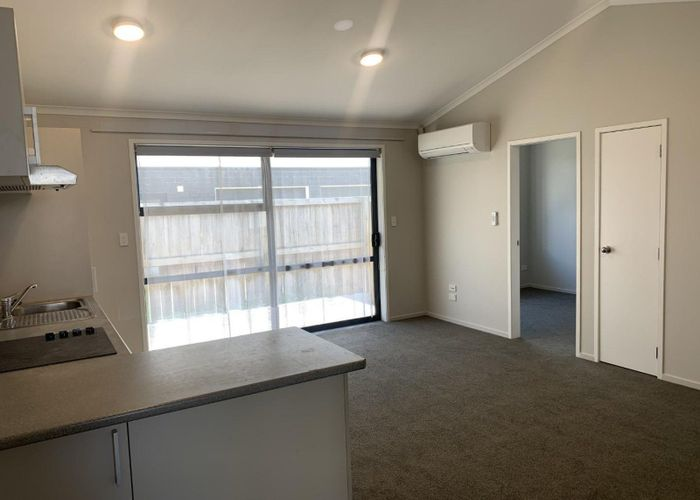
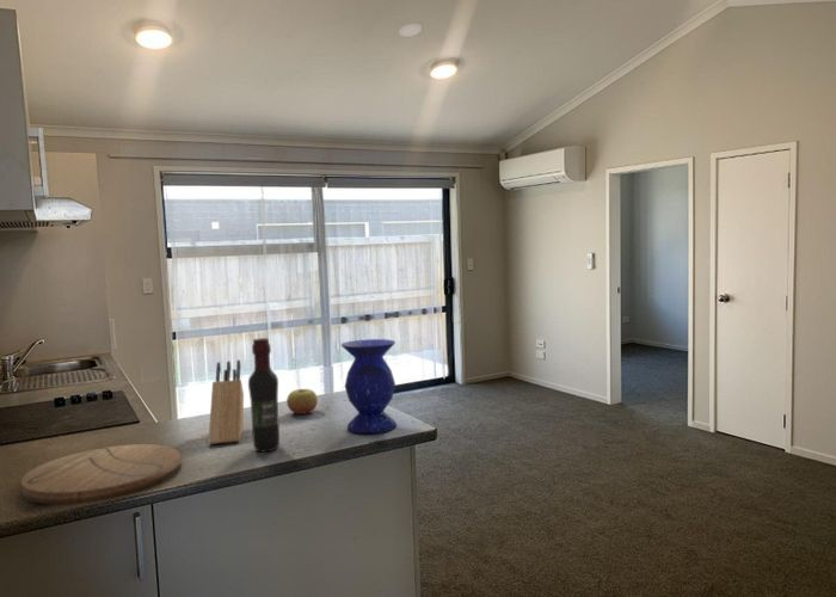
+ wine bottle (263, 394)
+ knife block (226, 399)
+ apple (301, 400)
+ vase (369, 384)
+ cutting board (105, 470)
